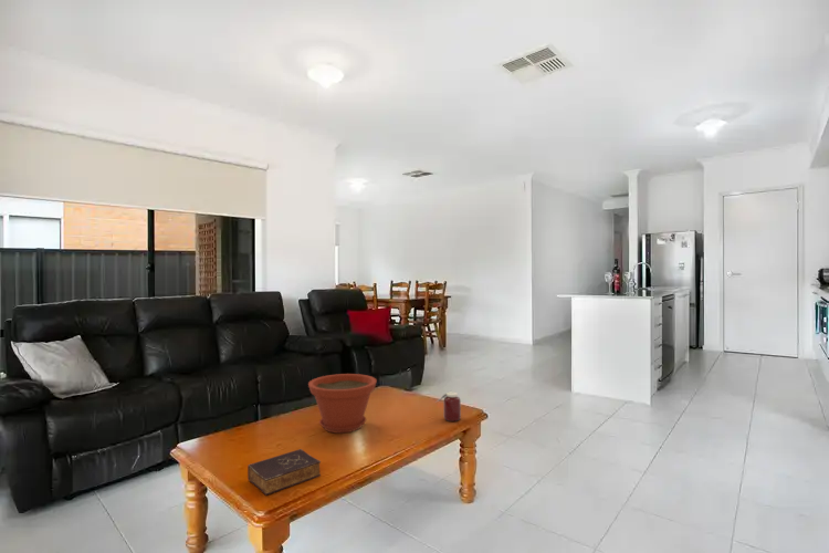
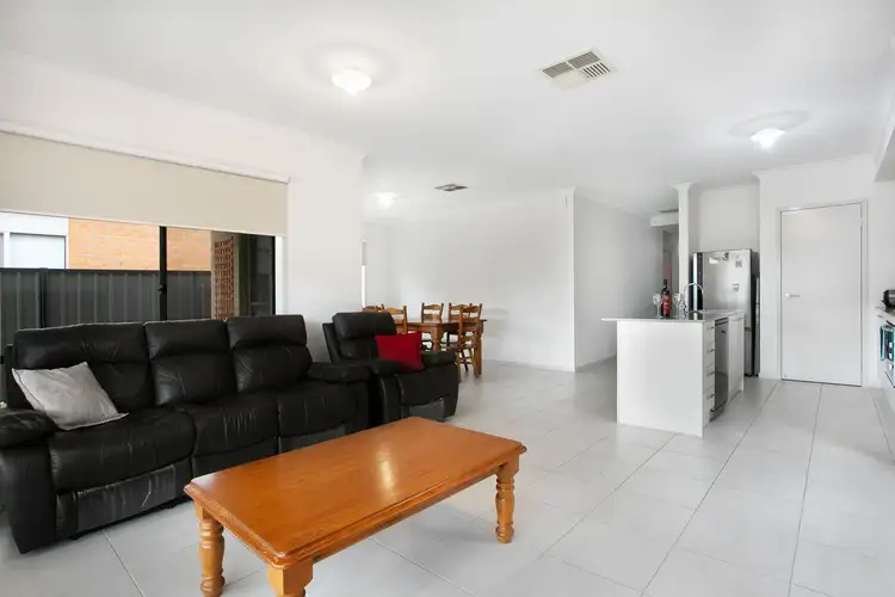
- book (284, 470)
- plant pot (343, 404)
- jar (449, 405)
